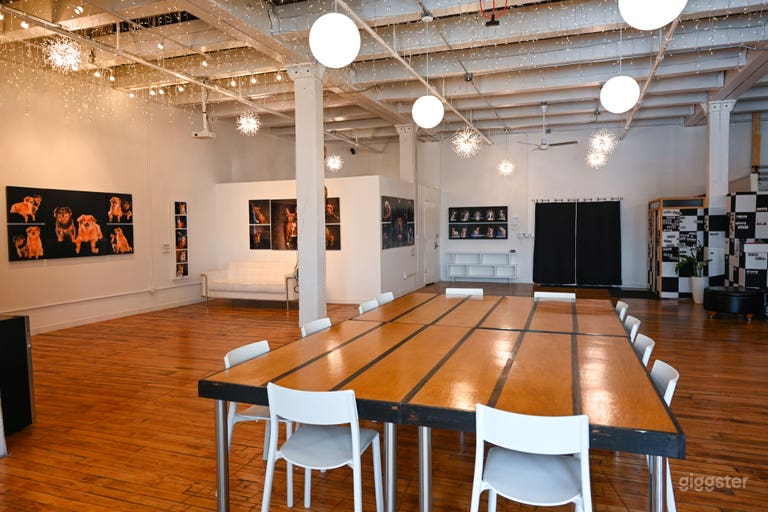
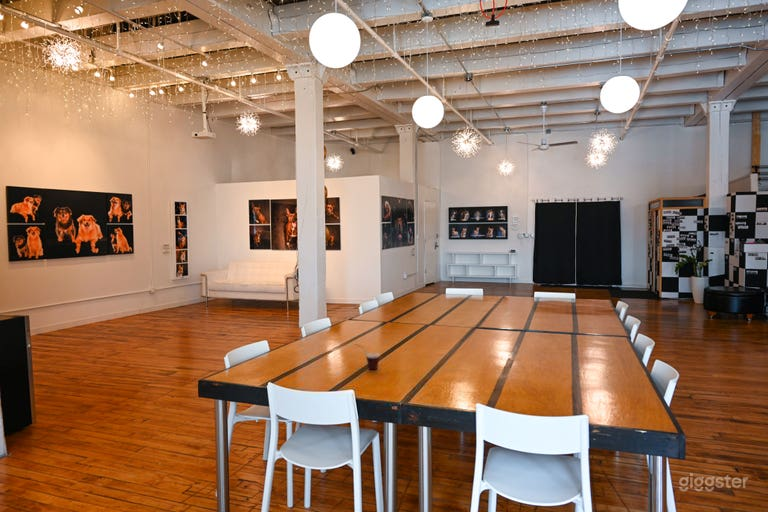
+ cup (367, 356)
